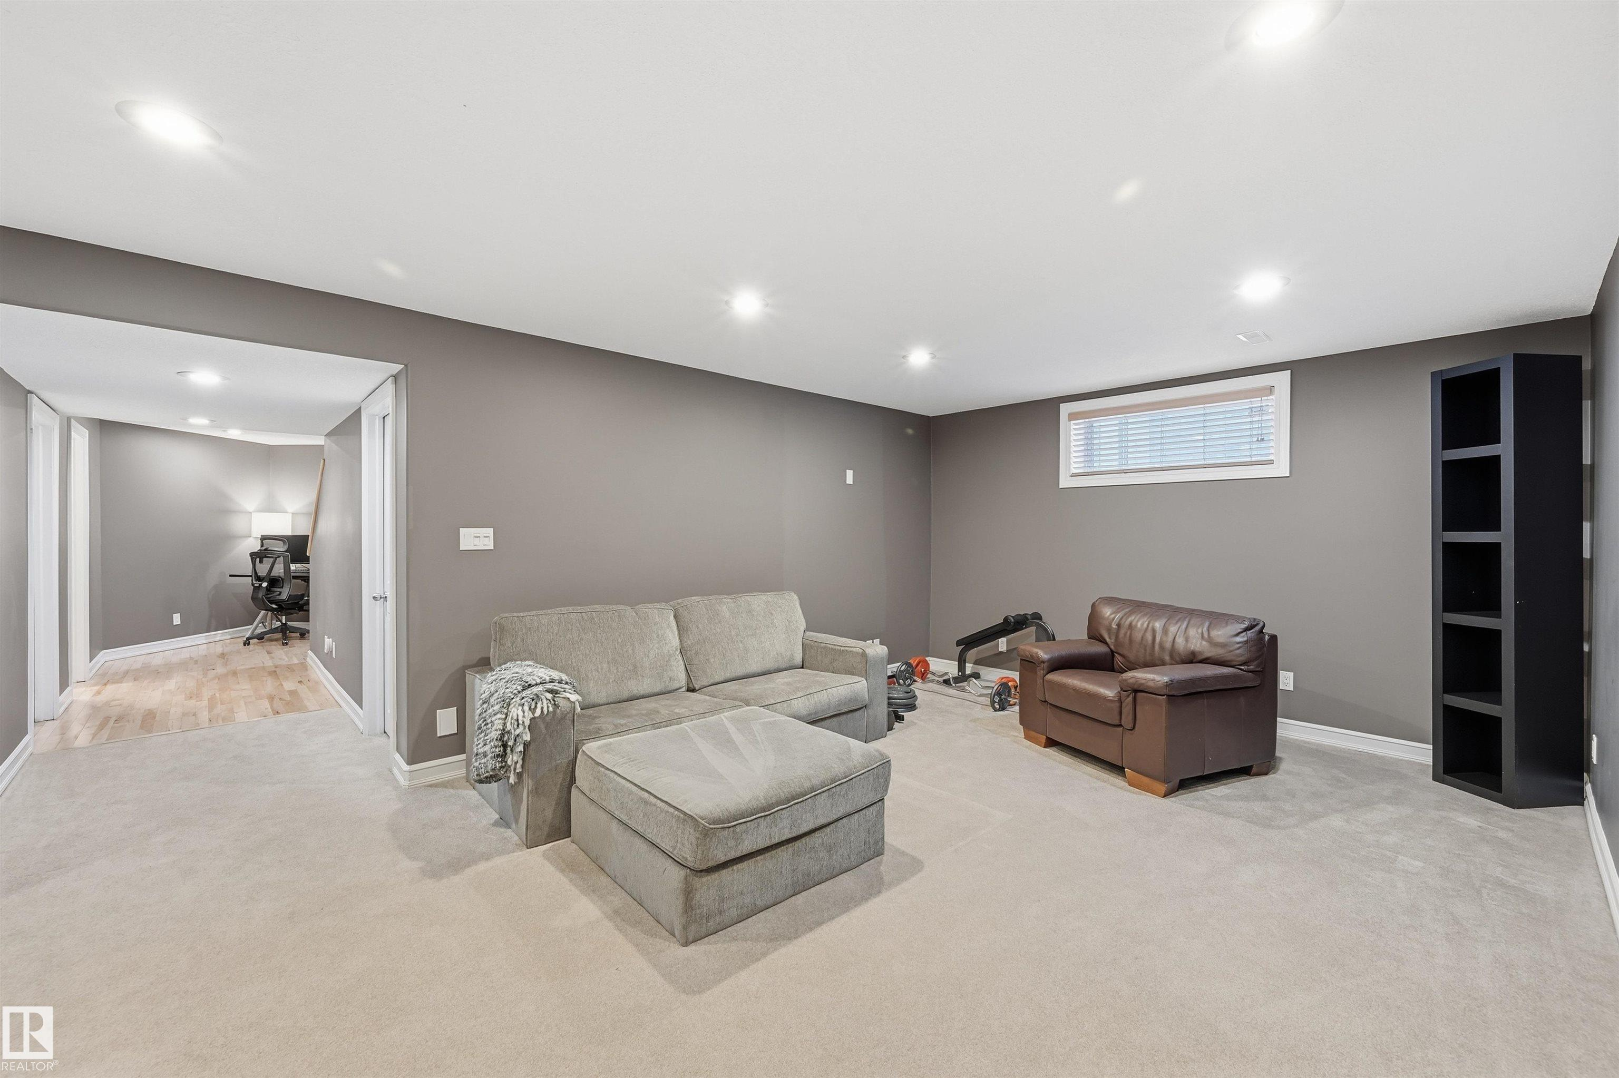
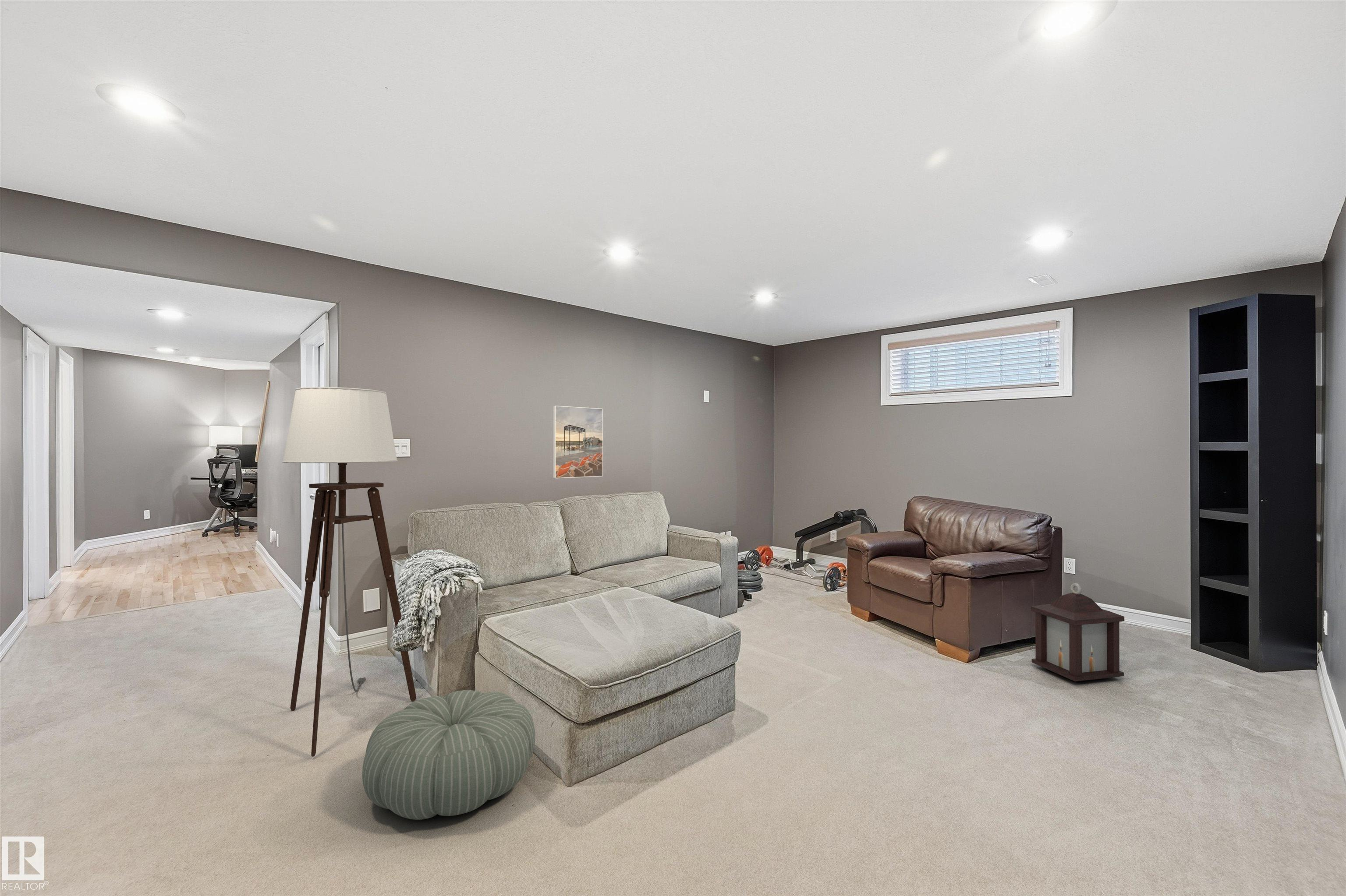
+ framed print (579, 442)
+ floor lamp (344, 552)
+ pouf (452, 747)
+ lantern (1076, 628)
